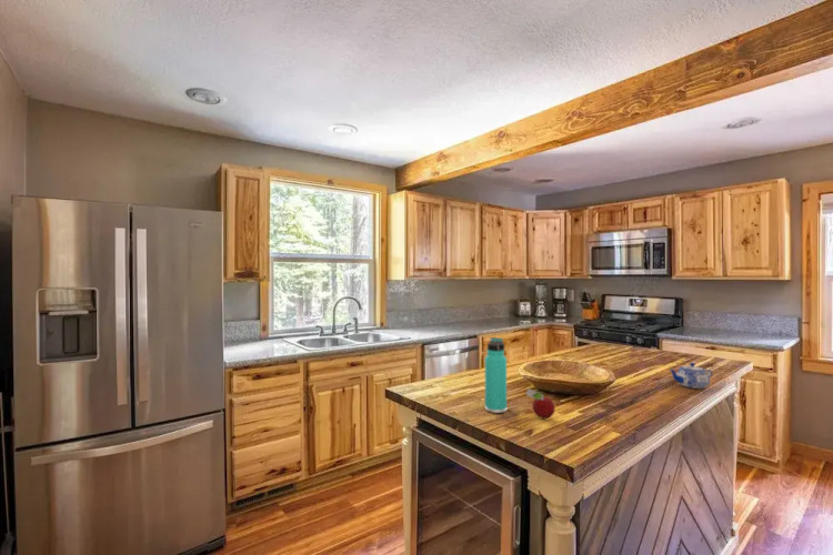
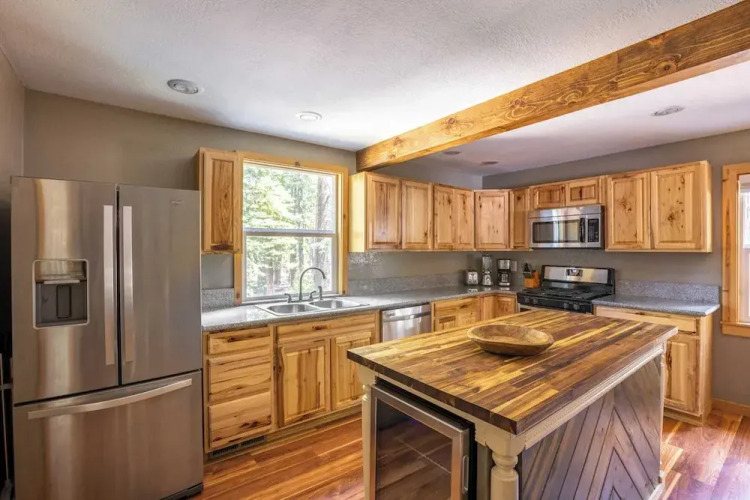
- thermos bottle (495, 373)
- teapot (690, 374)
- fruit (541, 403)
